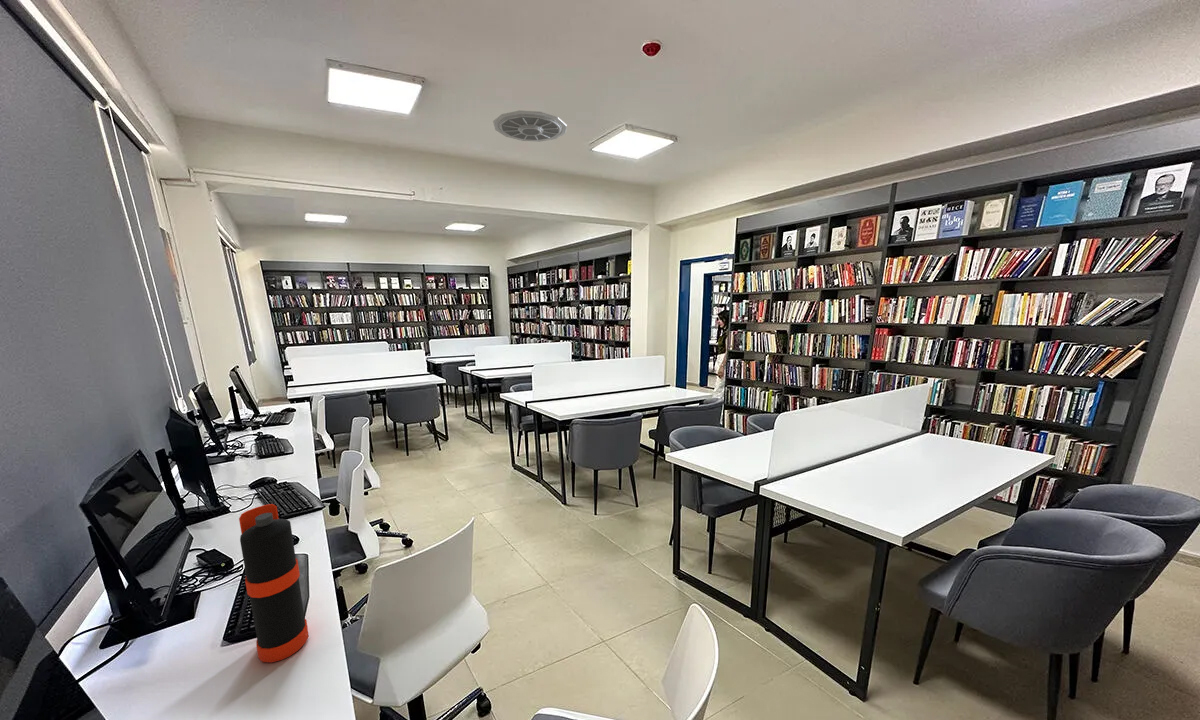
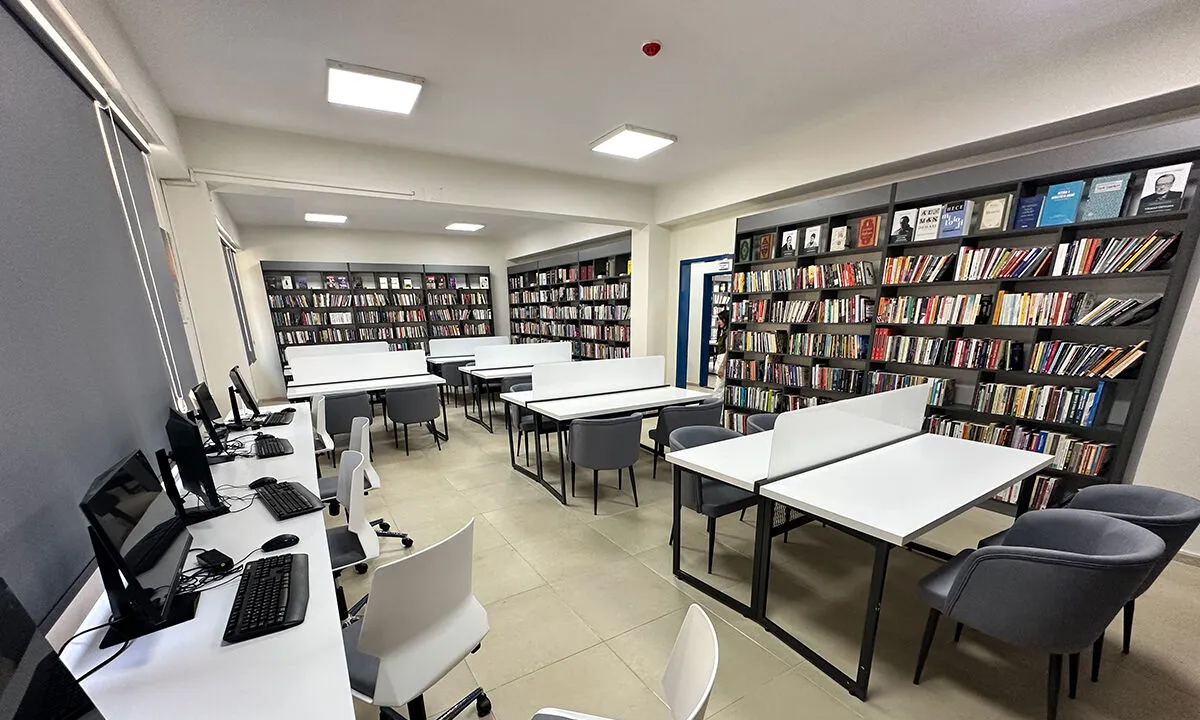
- ceiling vent (530, 129)
- bottle (273, 581)
